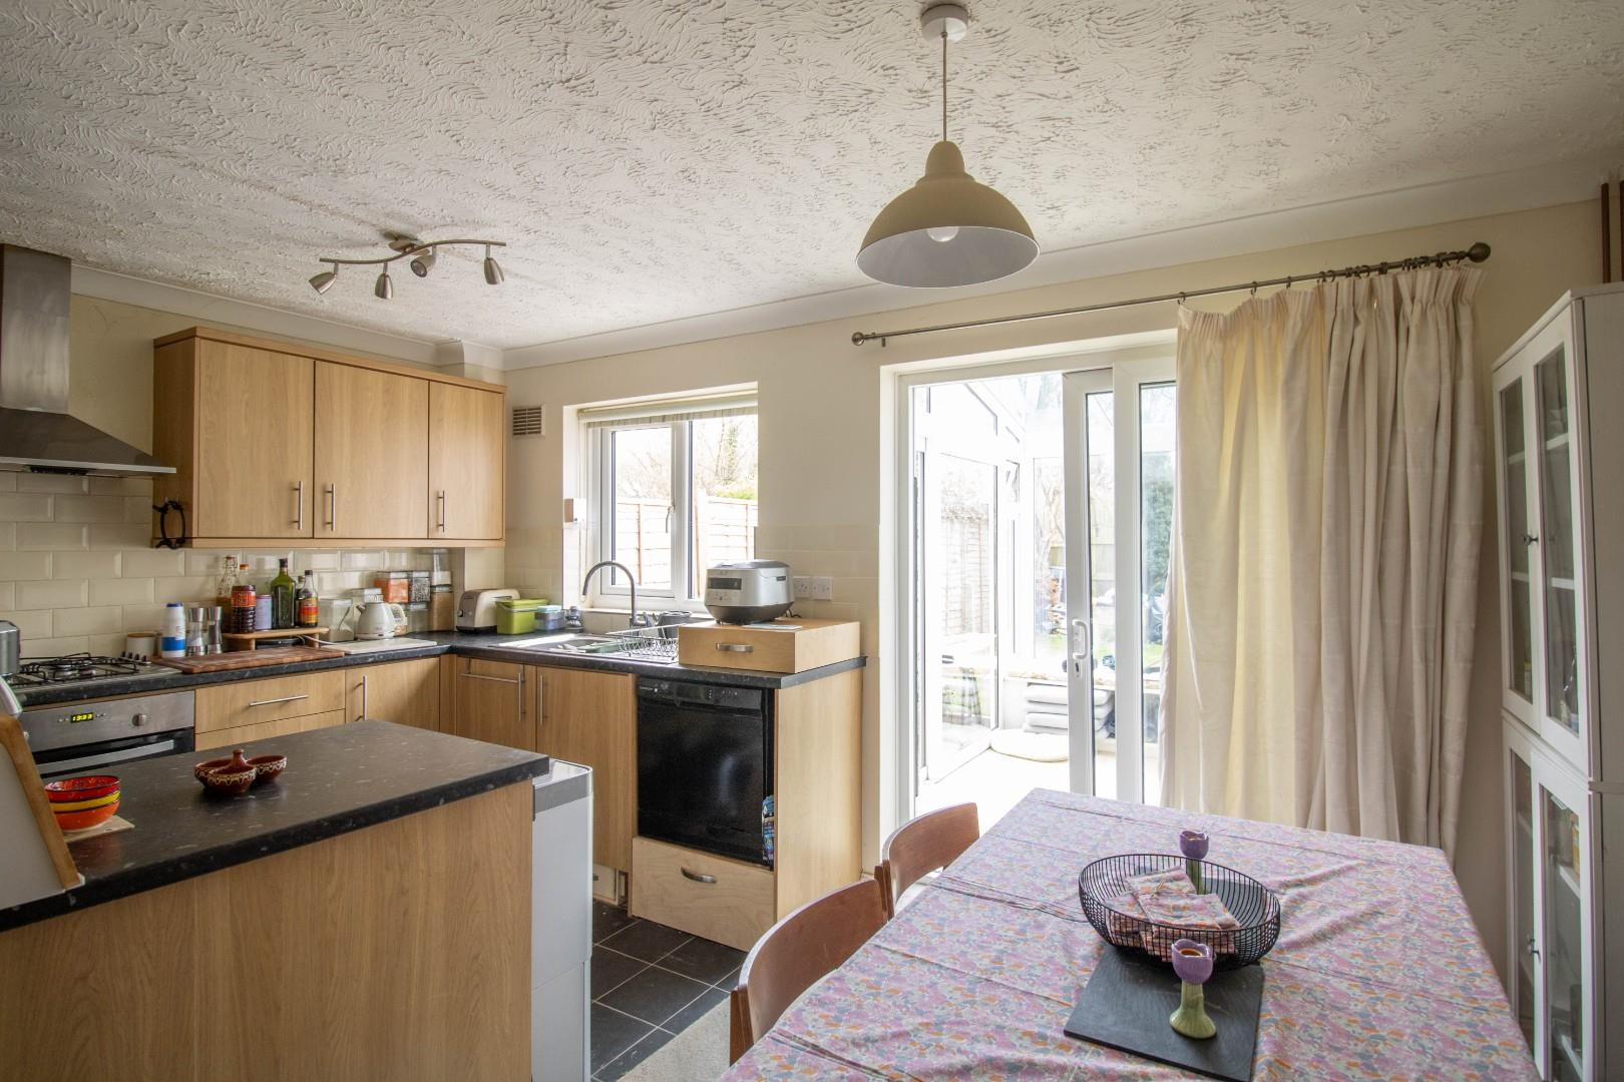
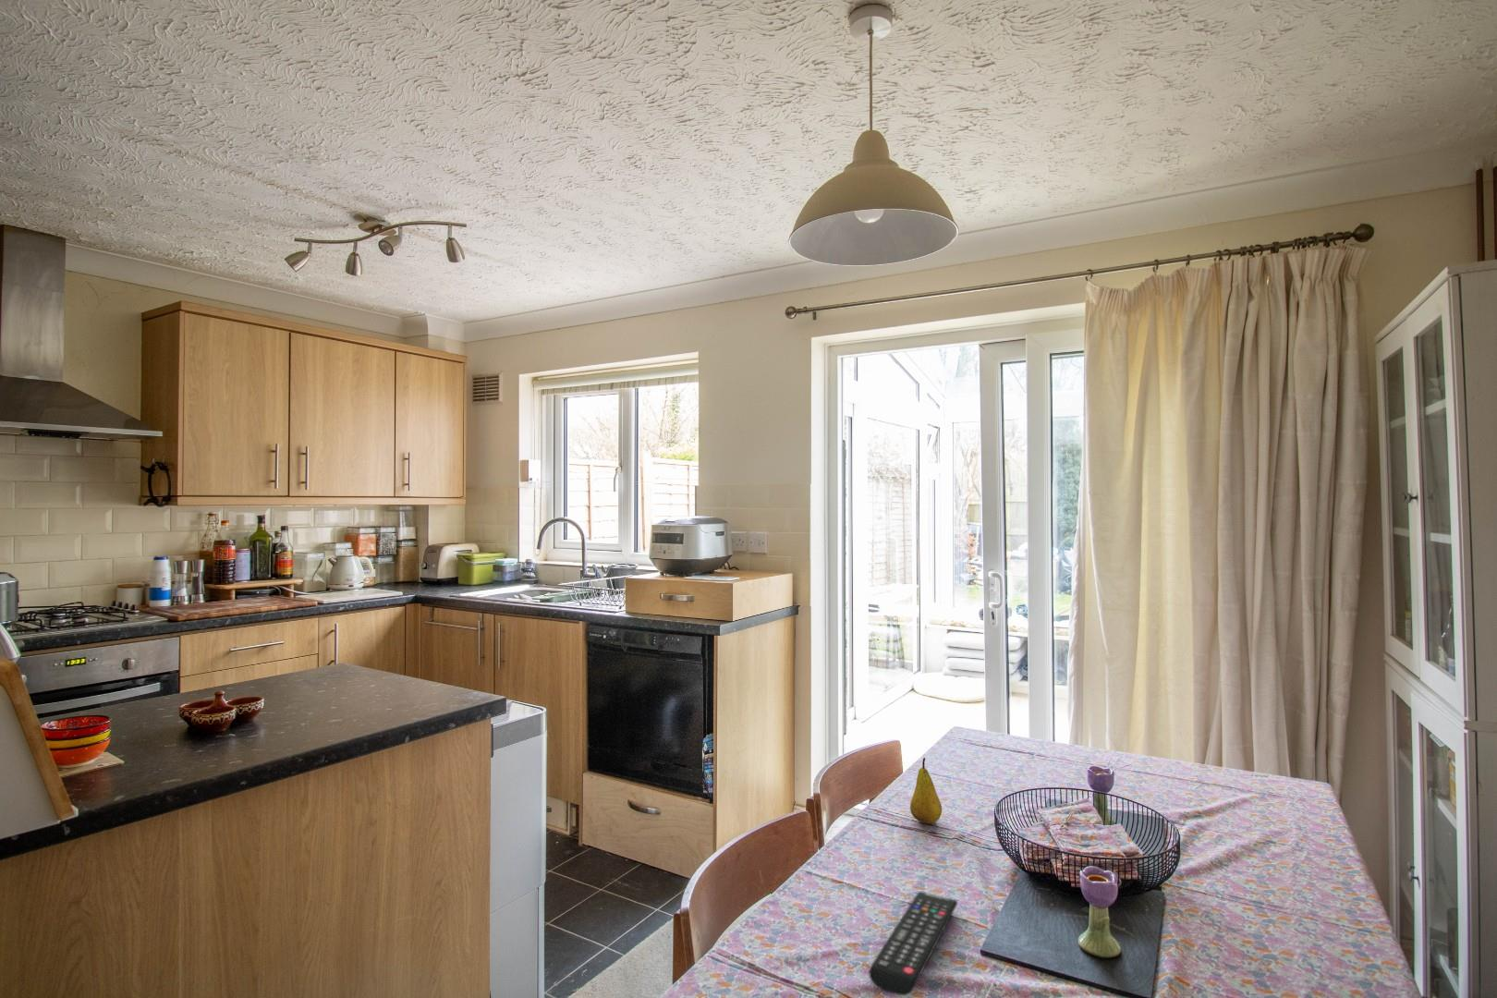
+ fruit (926, 790)
+ remote control (917, 937)
